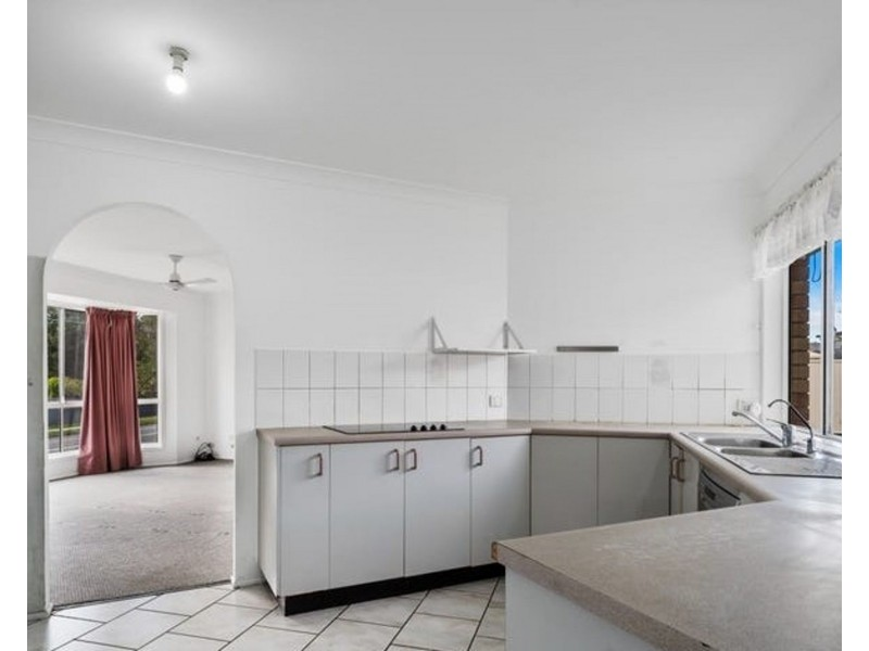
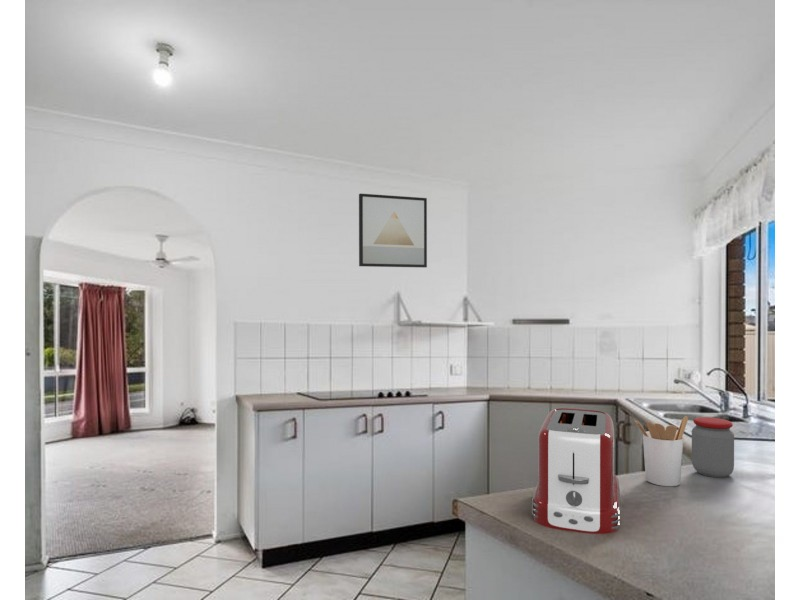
+ toaster (577, 463)
+ wall art (393, 231)
+ utensil holder (662, 449)
+ jar (712, 446)
